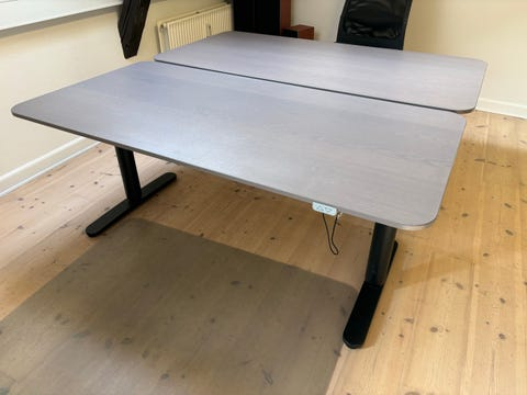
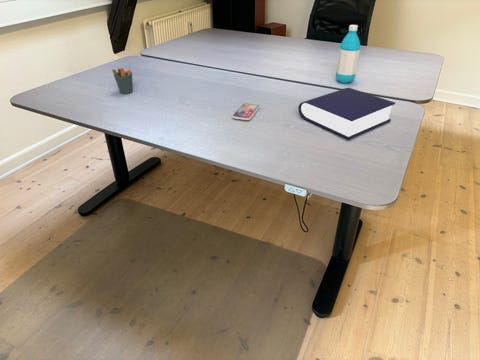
+ book (345, 109)
+ water bottle (348, 54)
+ smartphone (246, 111)
+ pen holder (123, 78)
